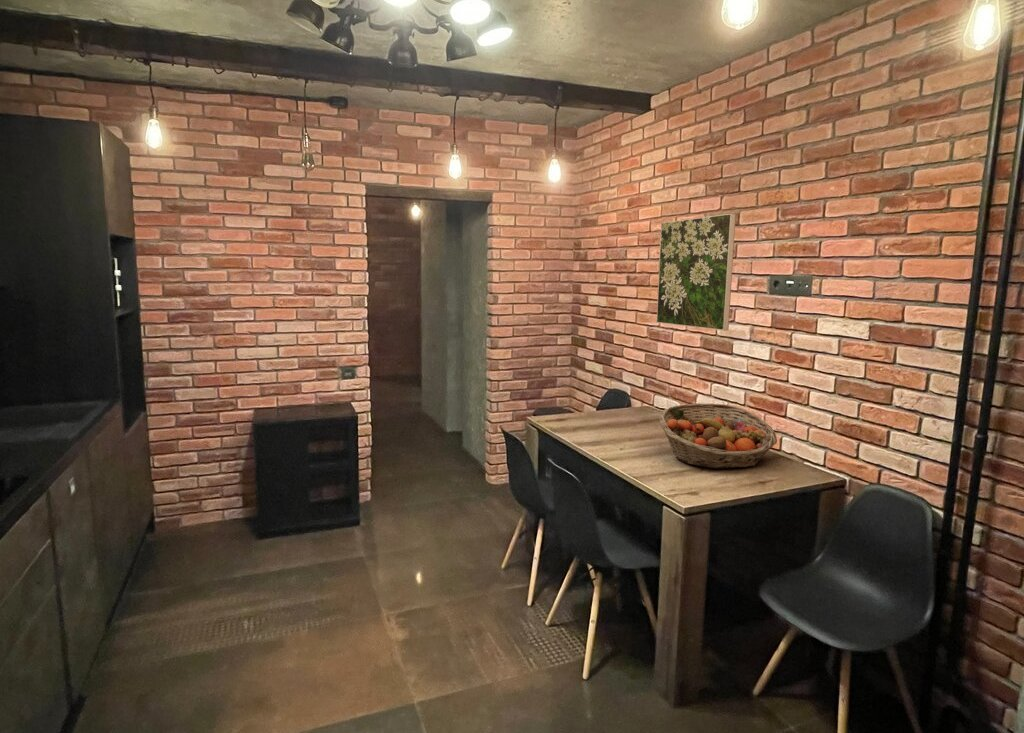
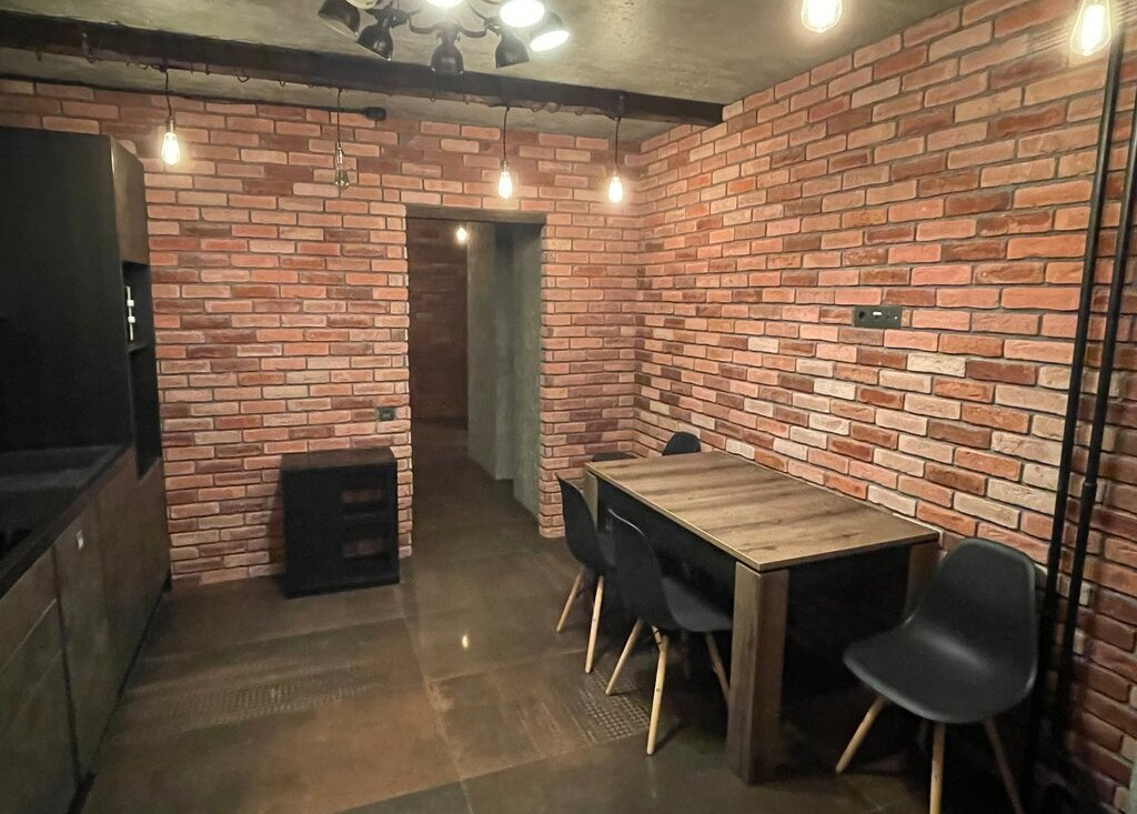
- fruit basket (715, 435)
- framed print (692, 273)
